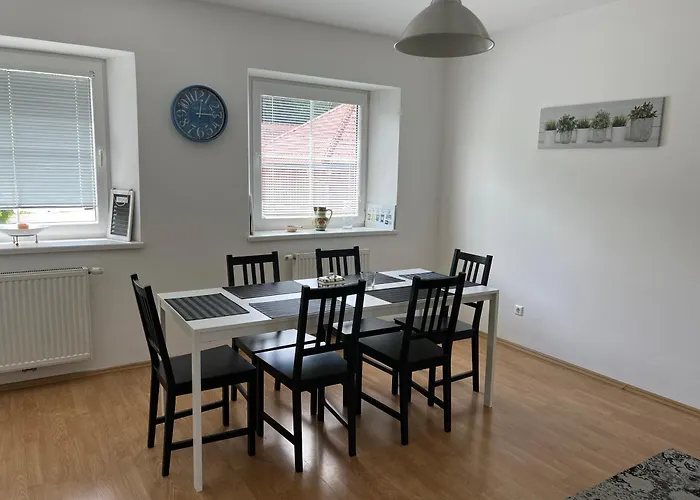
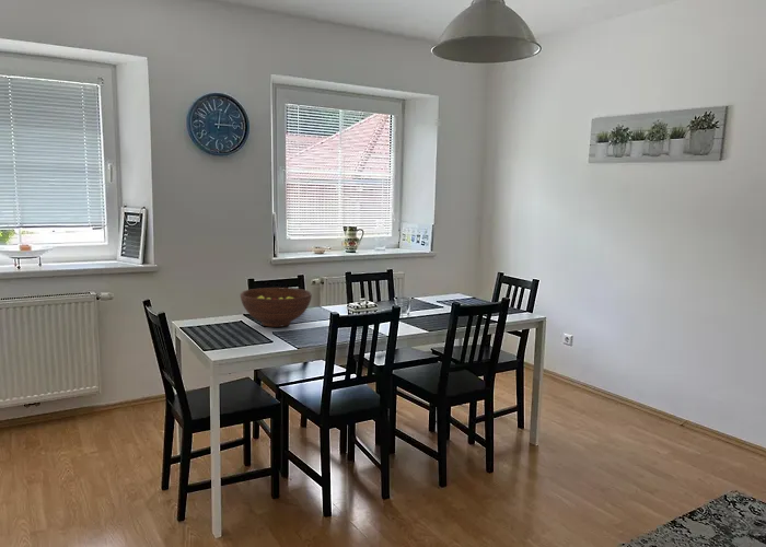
+ fruit bowl (276, 309)
